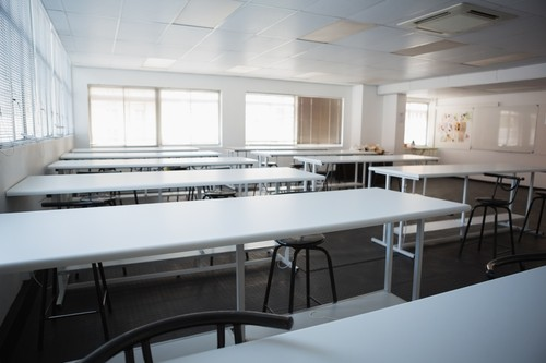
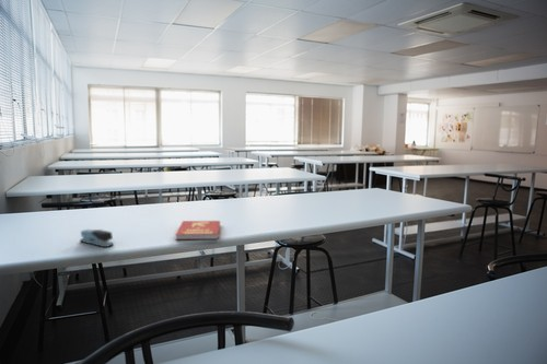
+ book (199, 228)
+ stapler (96, 236)
